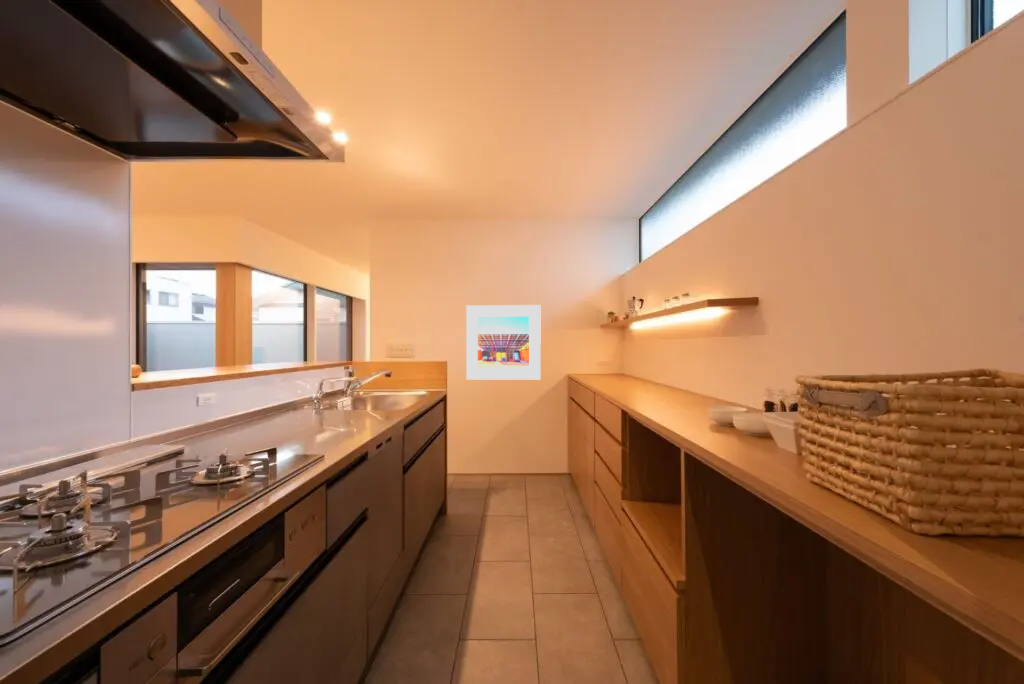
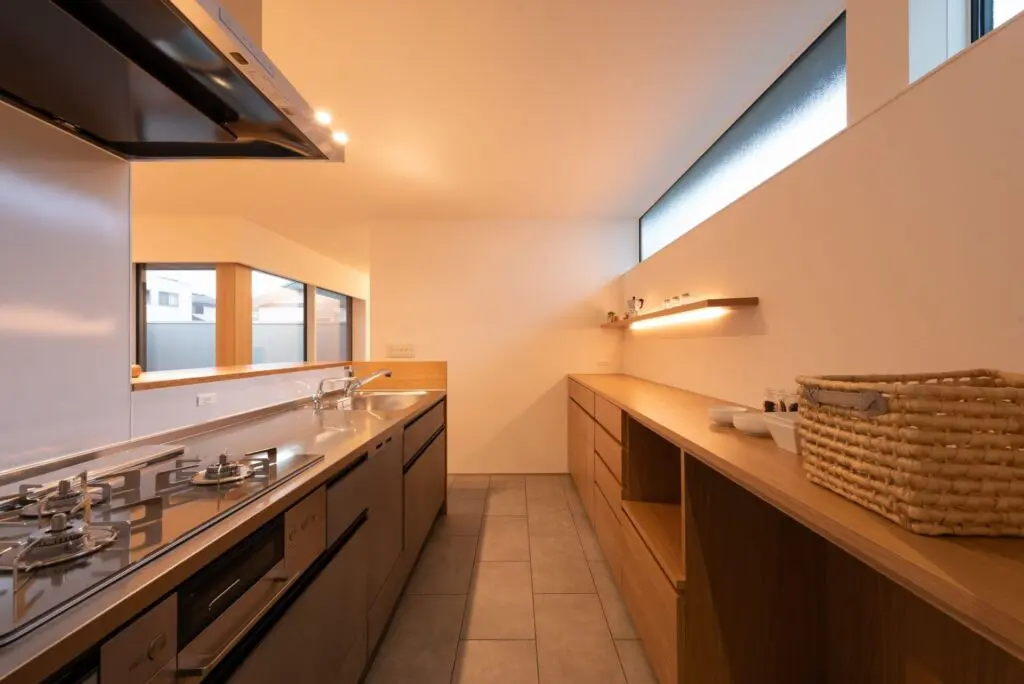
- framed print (503, 342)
